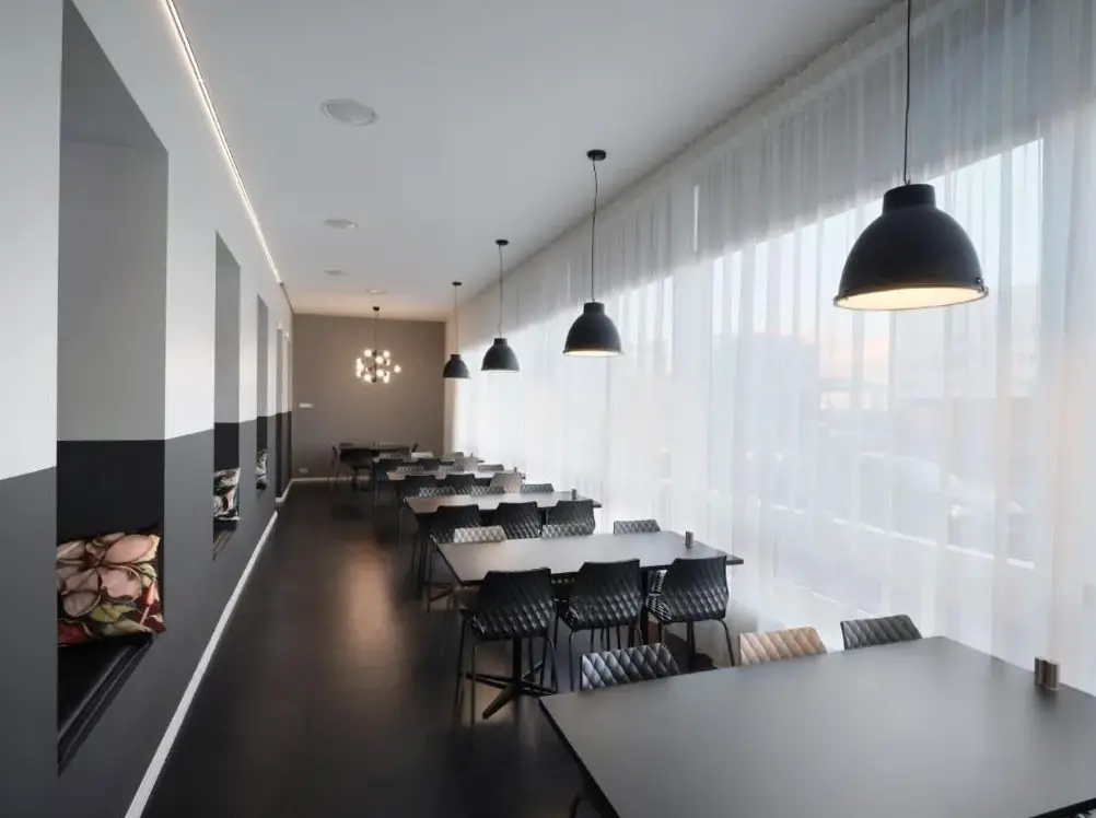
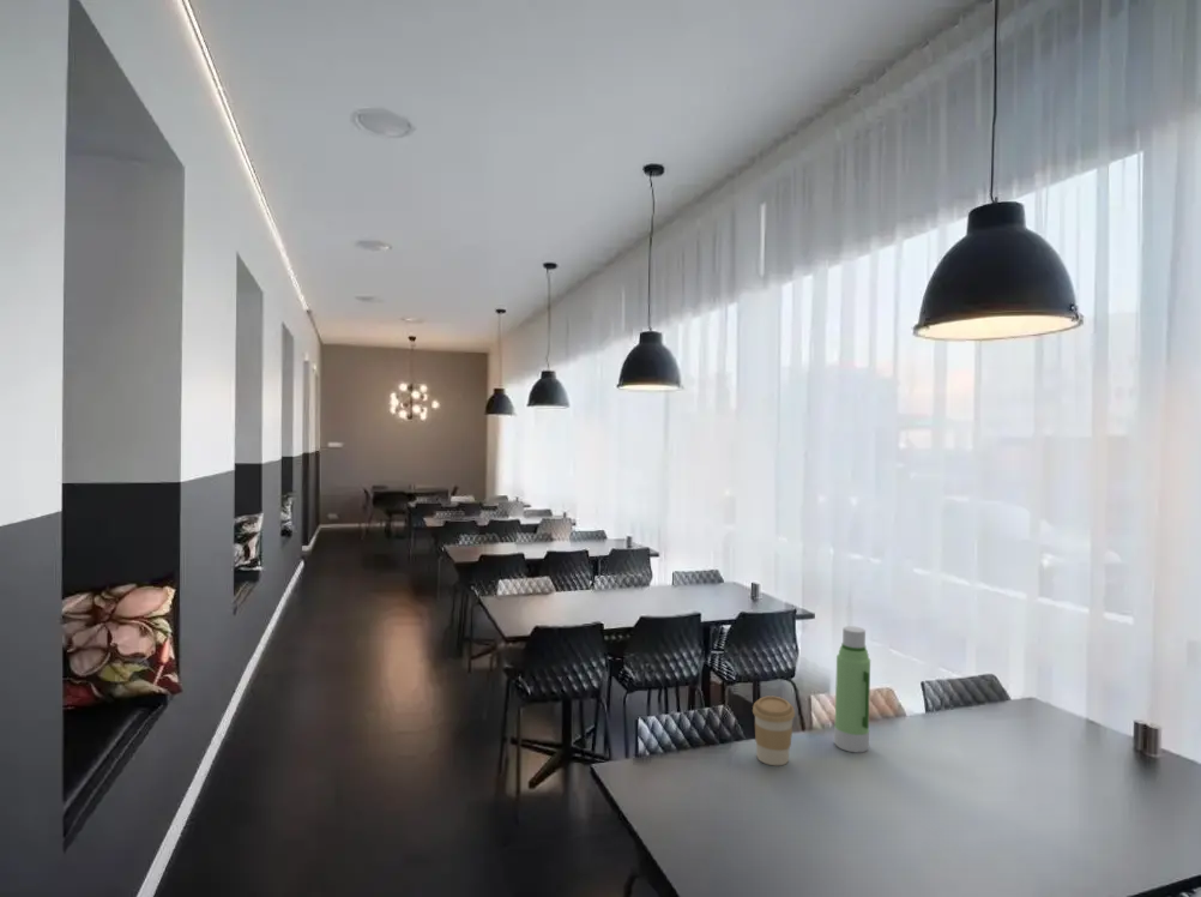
+ water bottle (852, 687)
+ coffee cup (773, 729)
